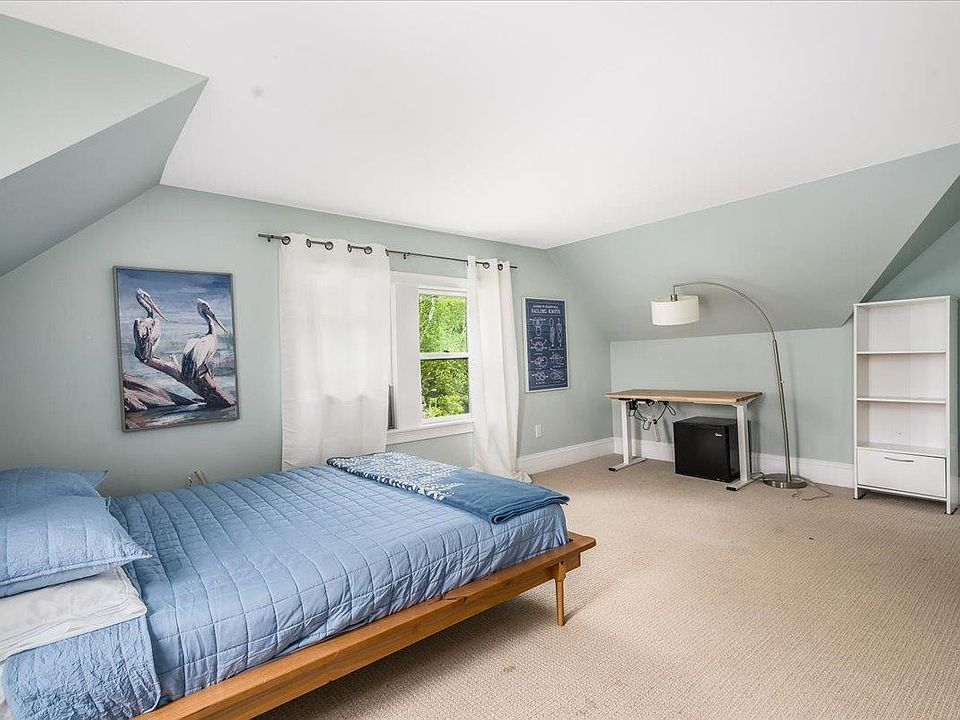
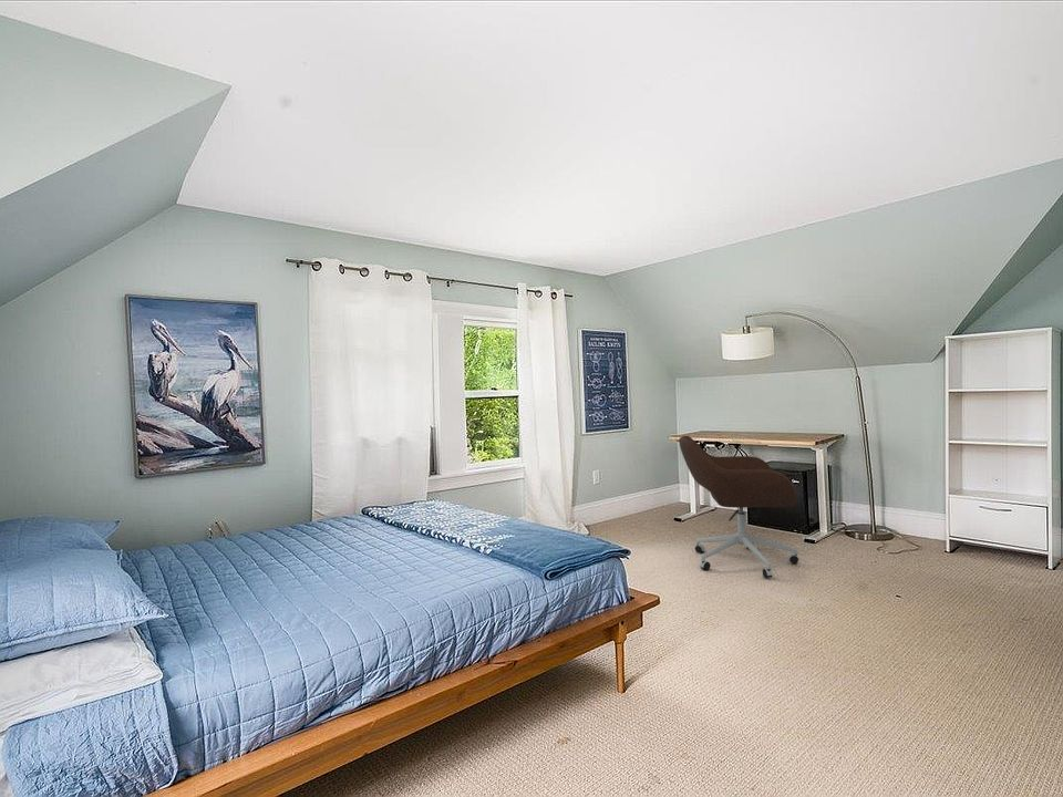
+ office chair (741, 499)
